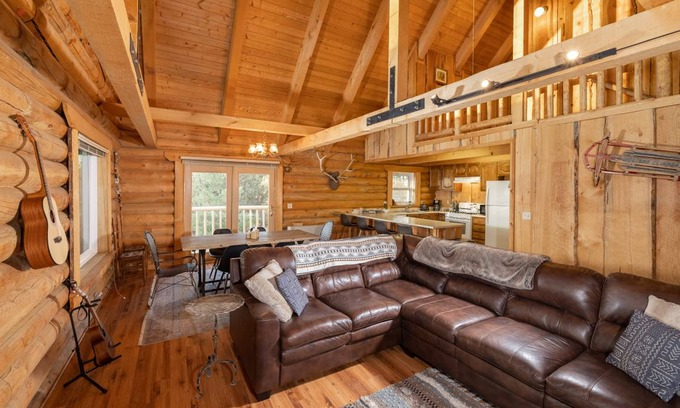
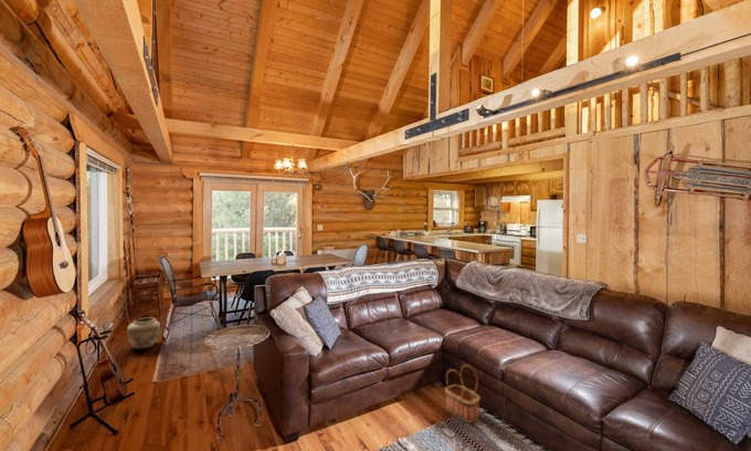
+ basket (462, 390)
+ vase (144, 333)
